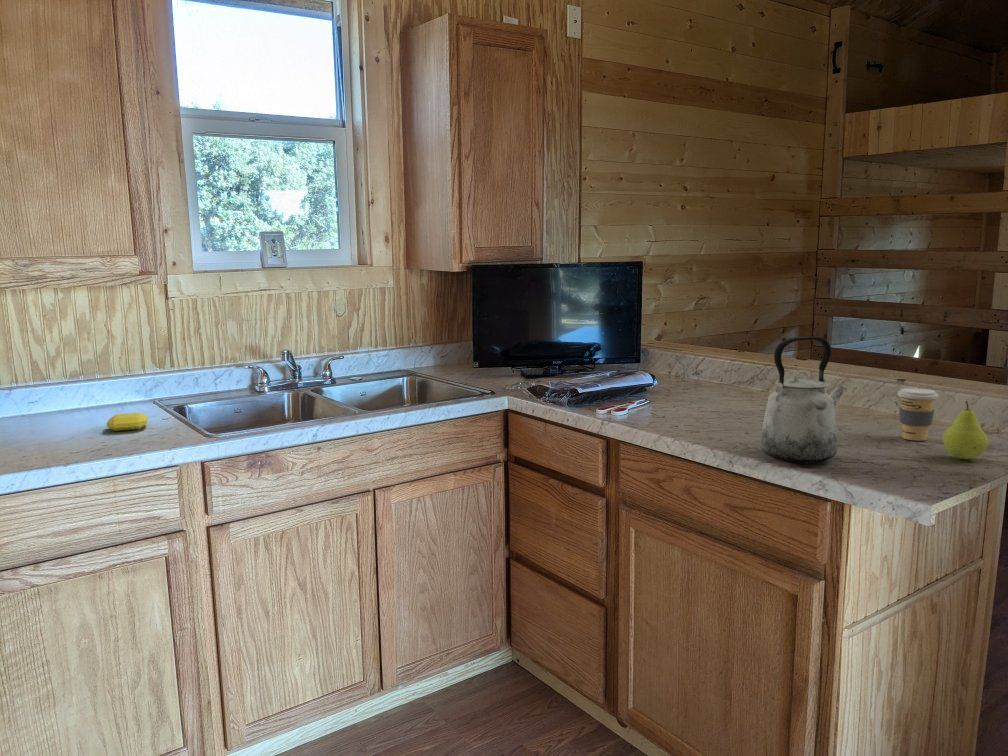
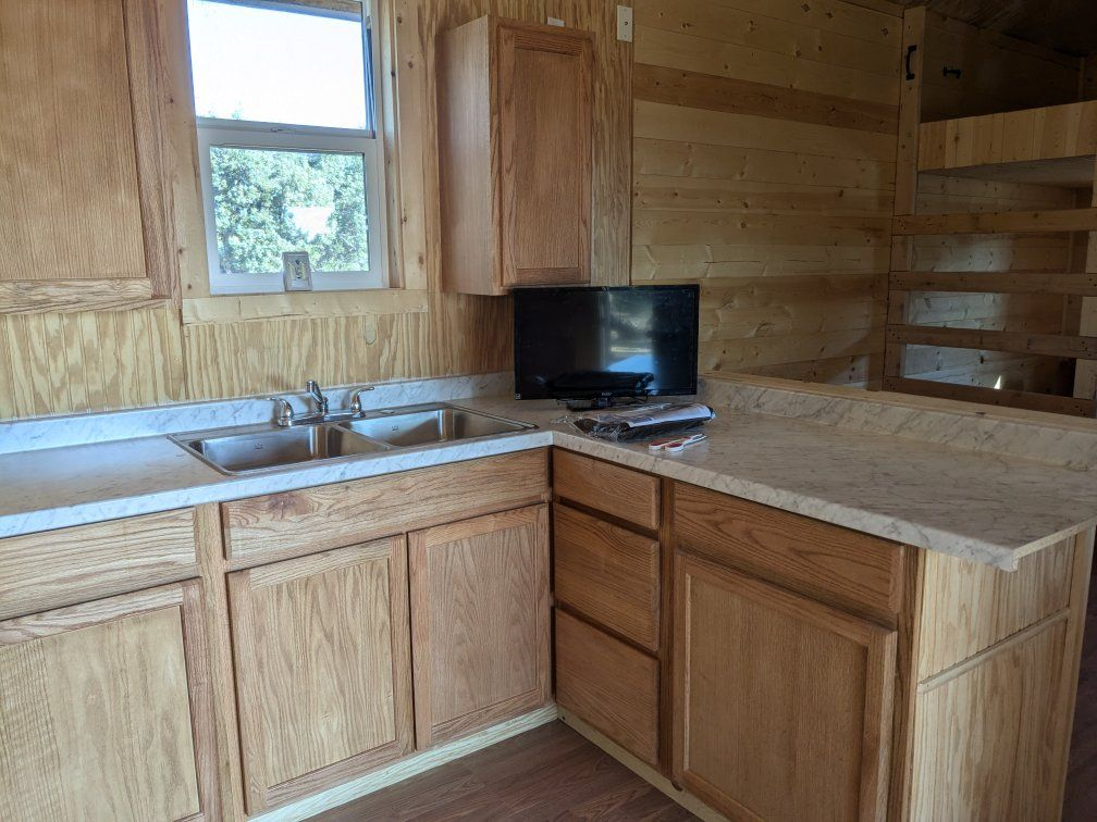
- kettle (810, 397)
- fruit (966, 430)
- soap bar (127, 421)
- coffee cup (916, 414)
